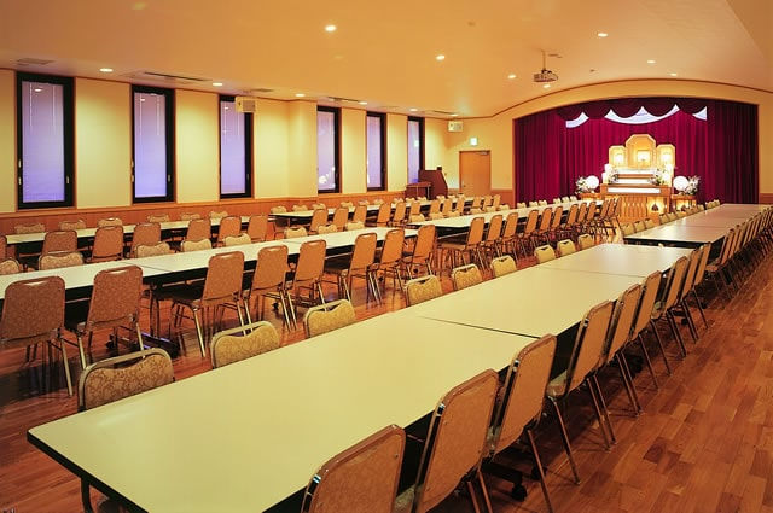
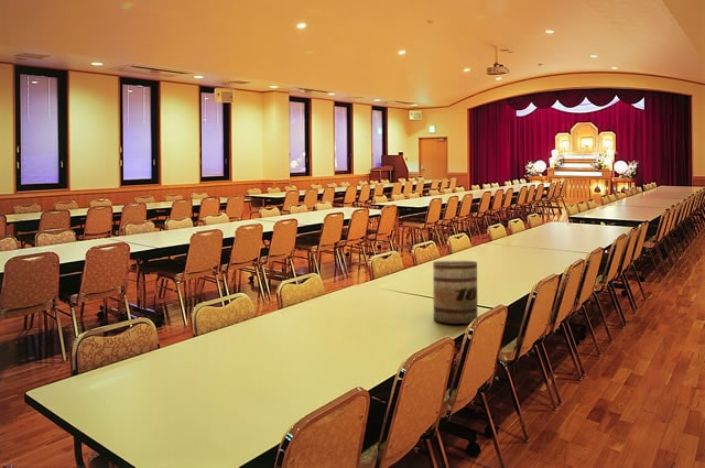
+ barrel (455, 291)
